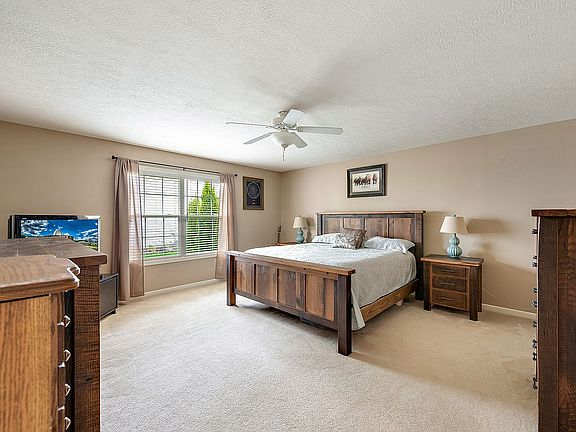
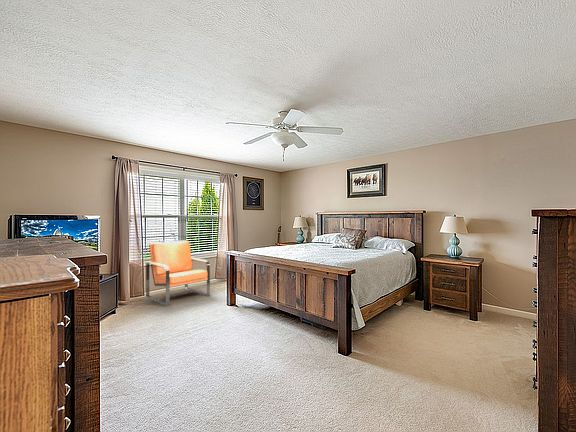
+ armchair (178, 269)
